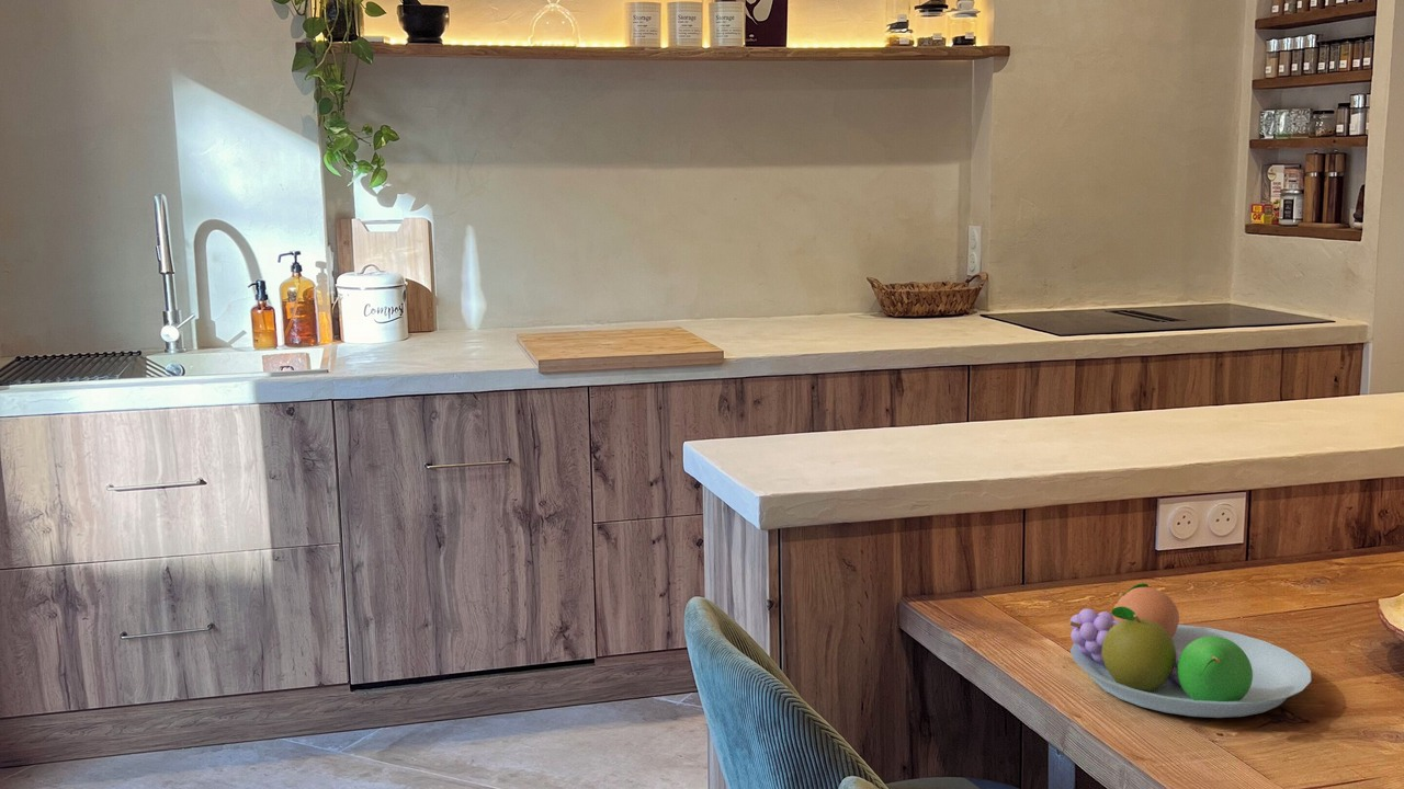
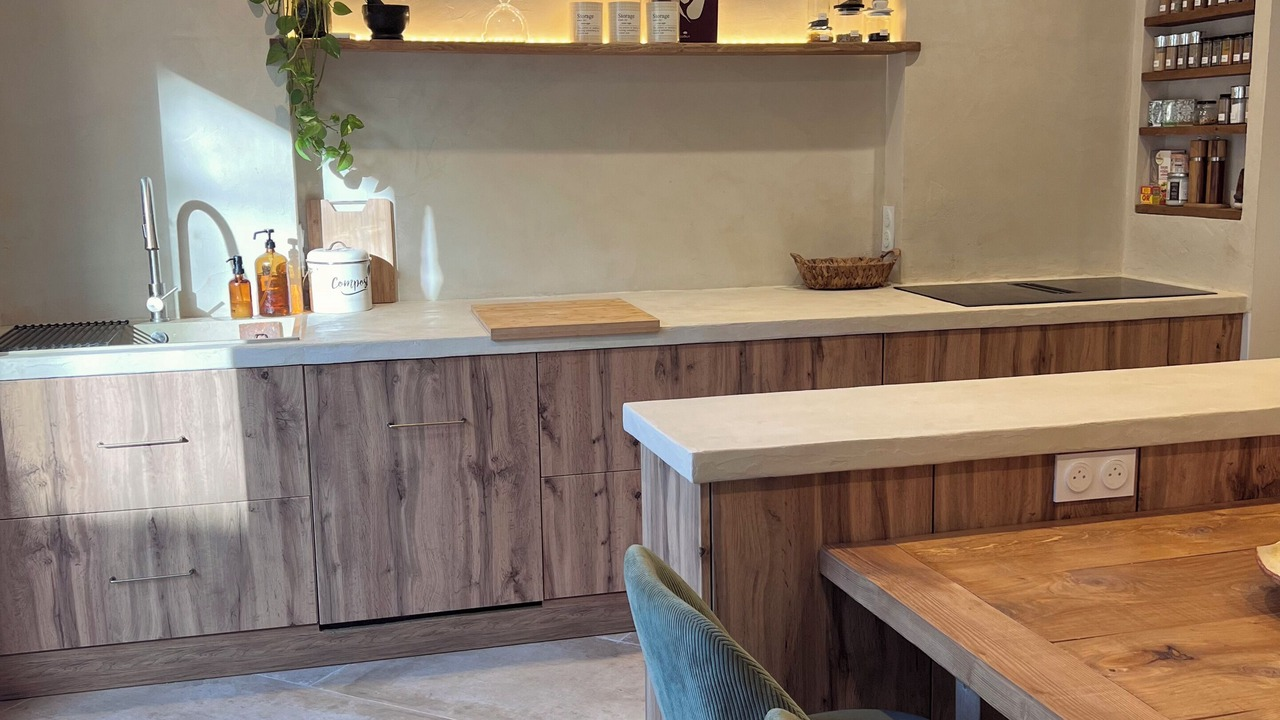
- fruit bowl (1186, 641)
